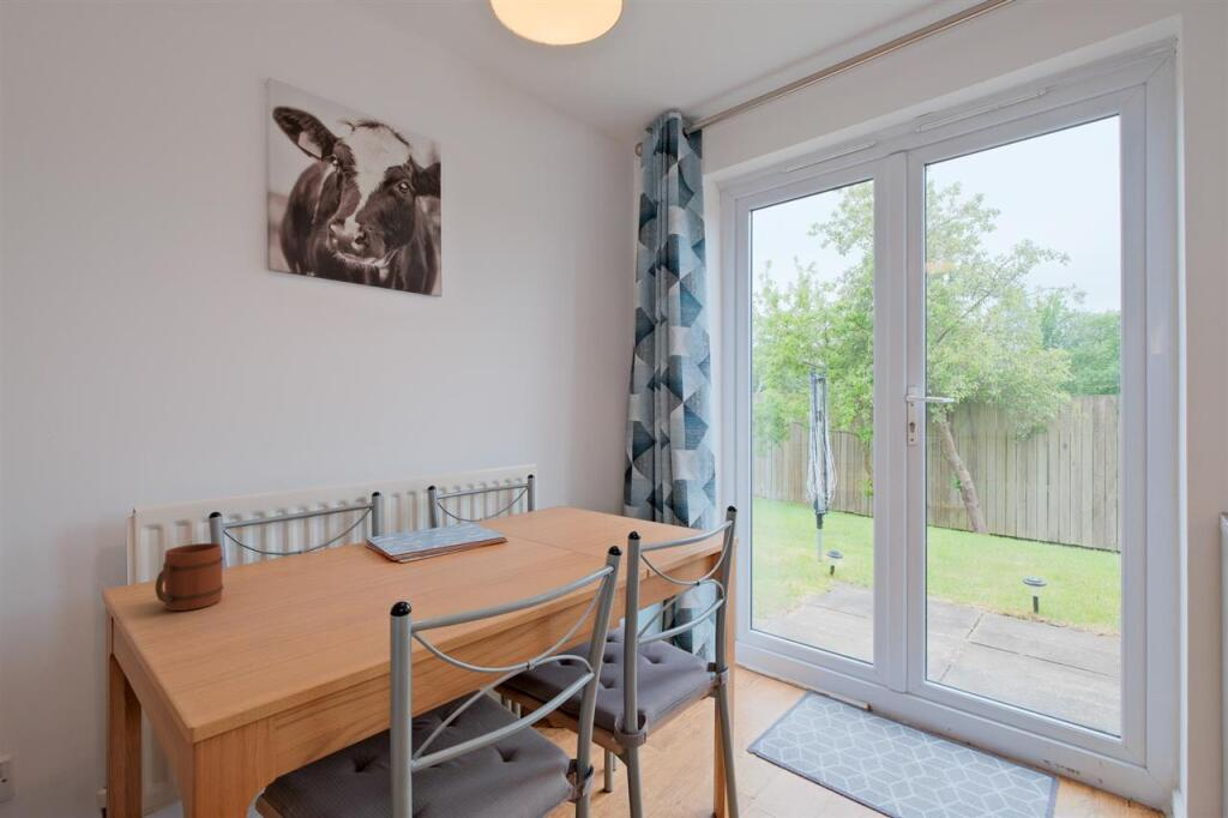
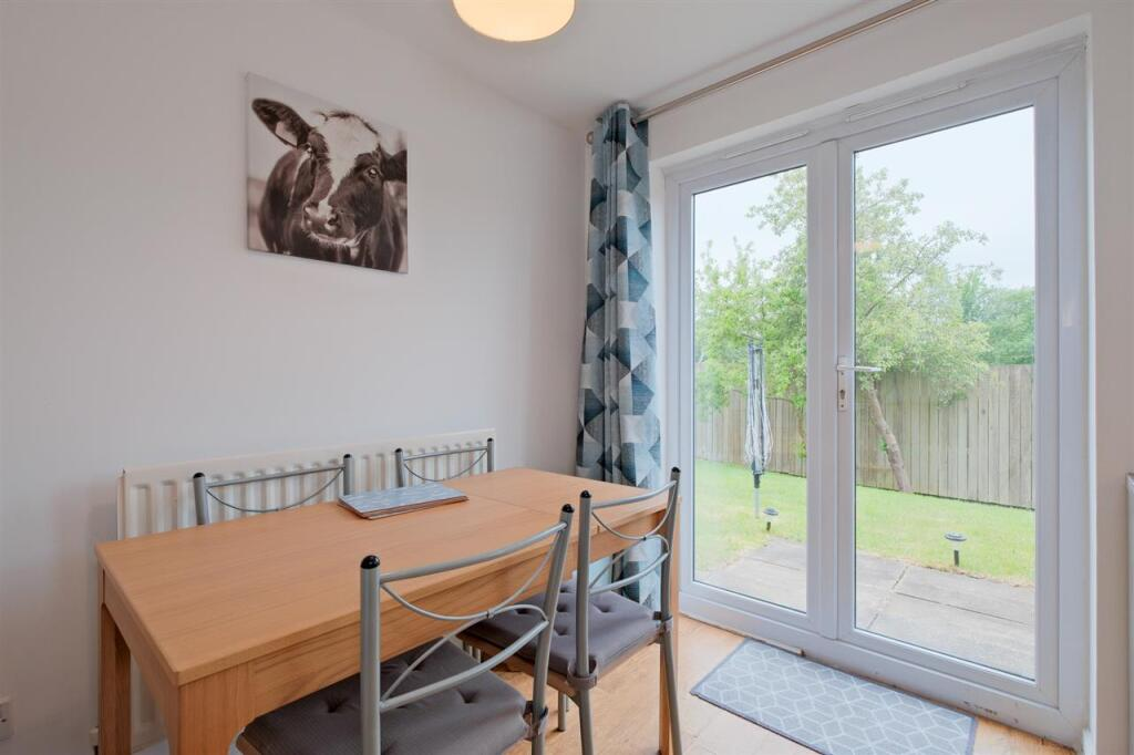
- mug (187, 577)
